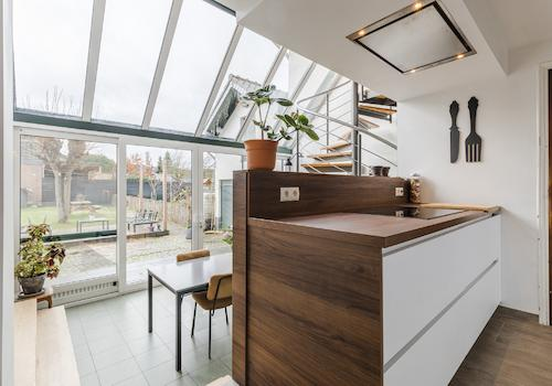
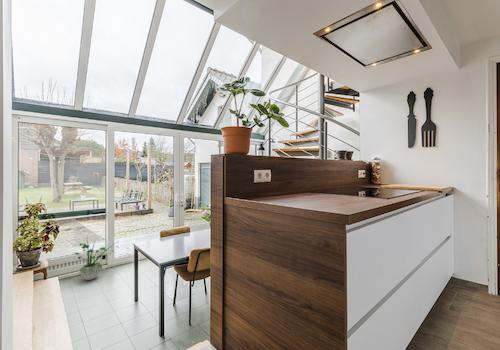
+ potted plant (98, 253)
